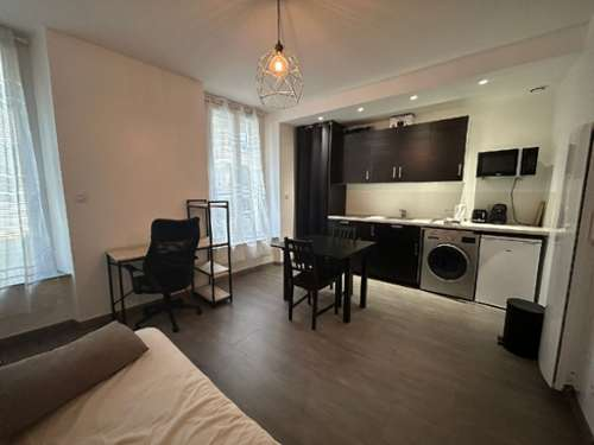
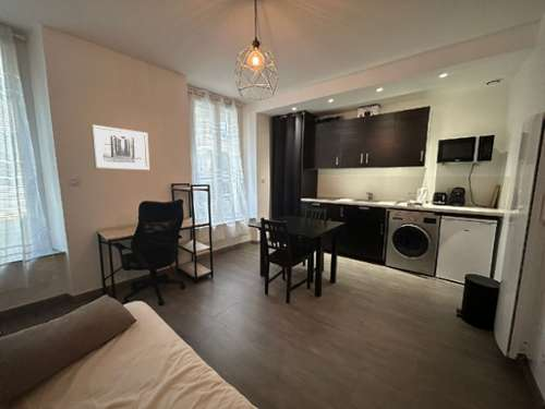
+ wall art (122, 149)
